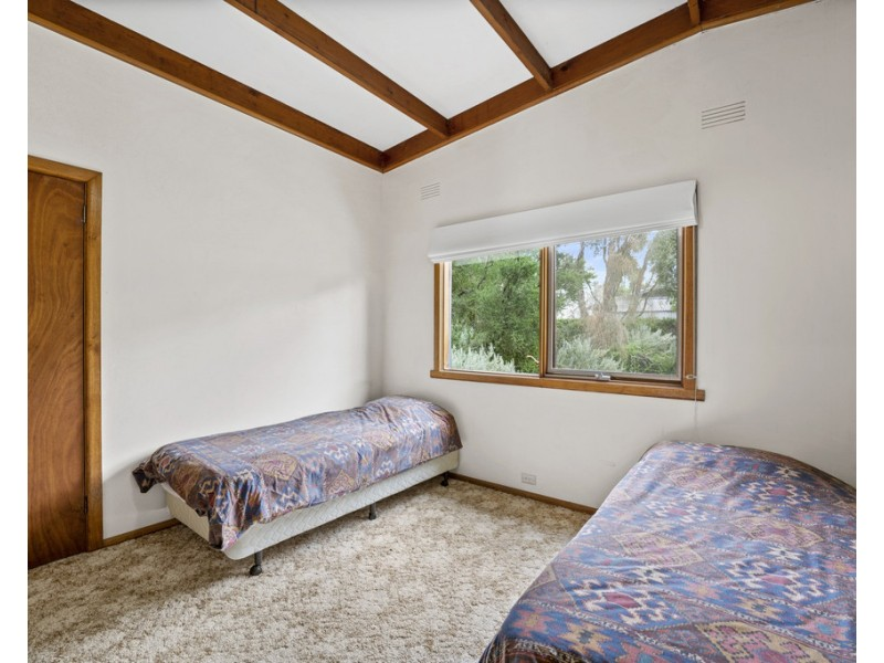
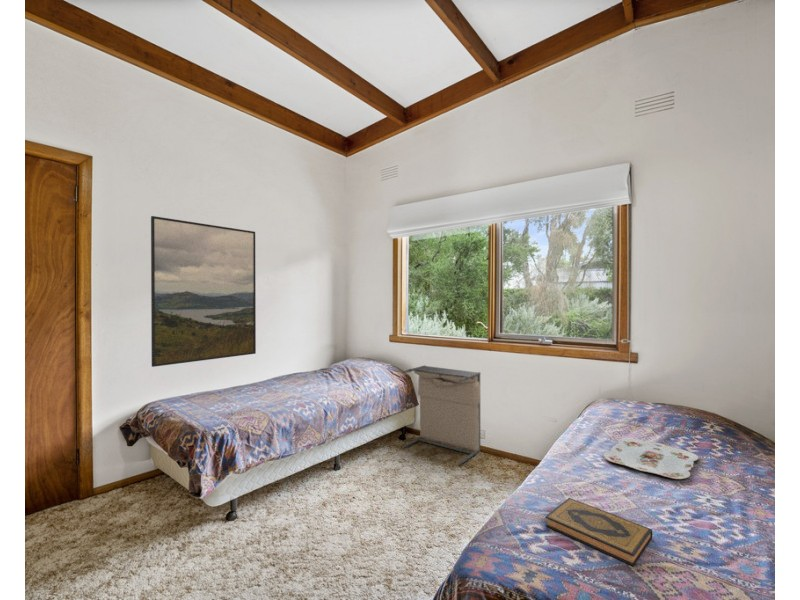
+ laundry hamper (440, 410)
+ serving tray (650, 457)
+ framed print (208, 292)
+ hardback book (597, 527)
